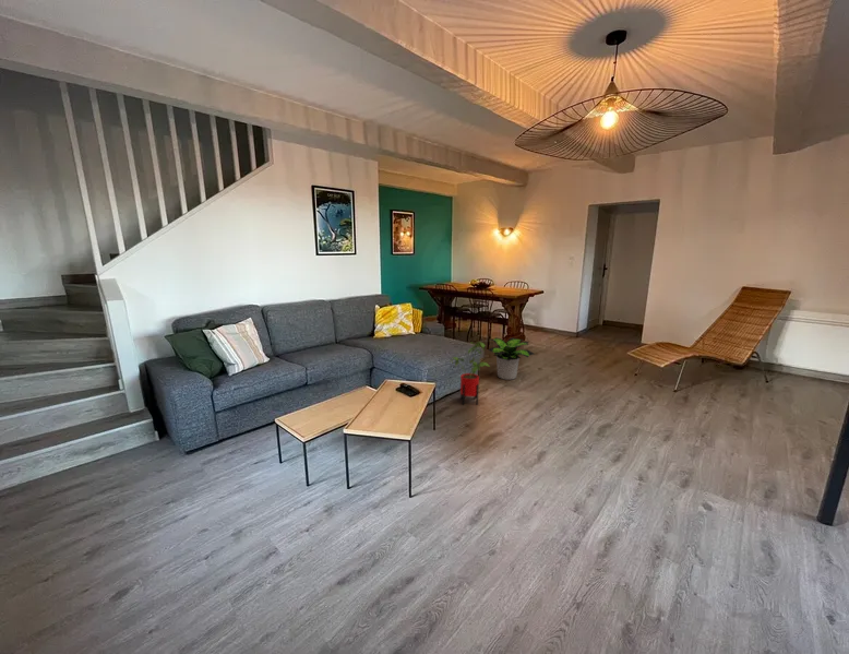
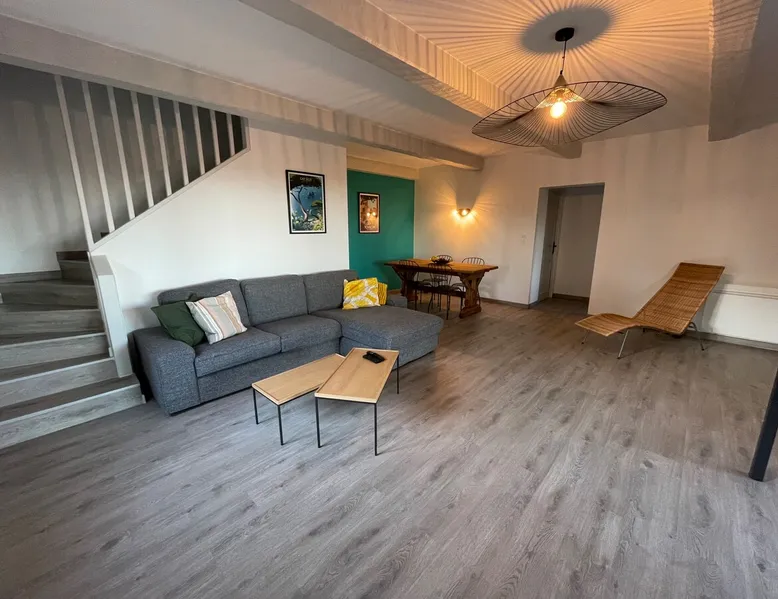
- potted plant (509, 360)
- house plant (473, 372)
